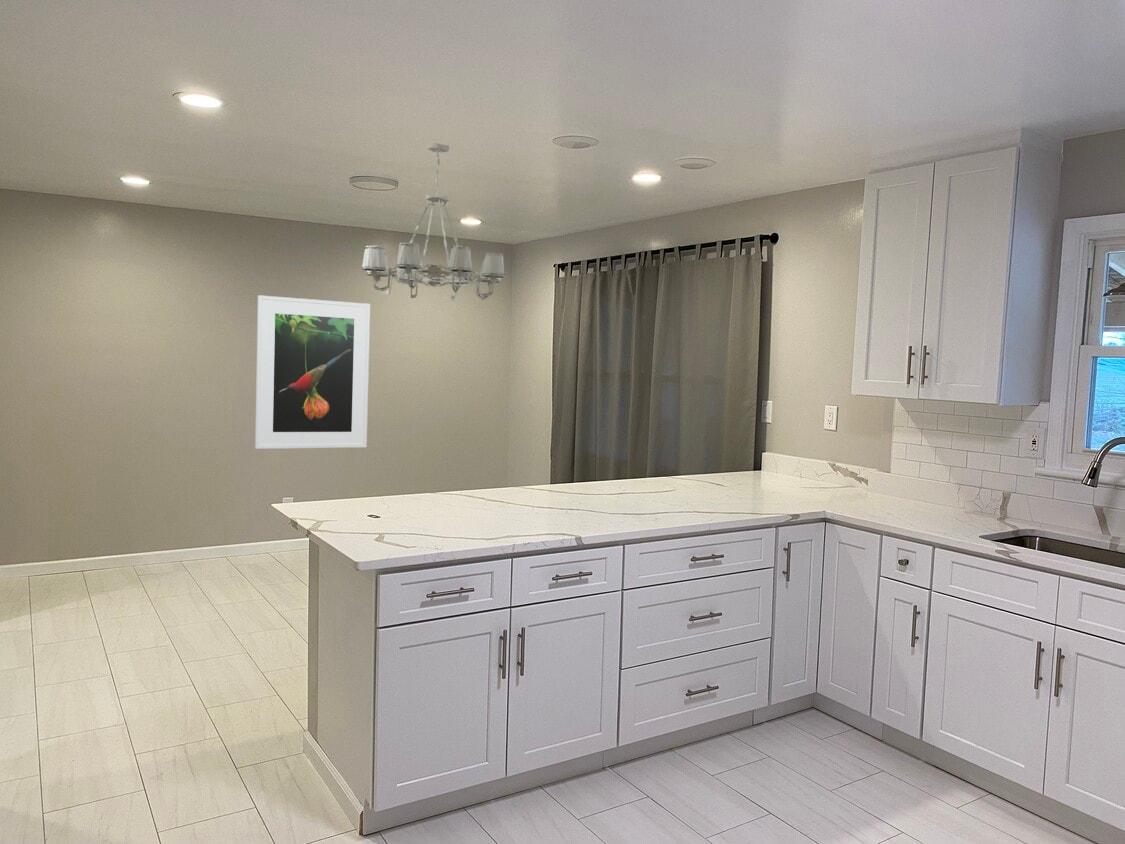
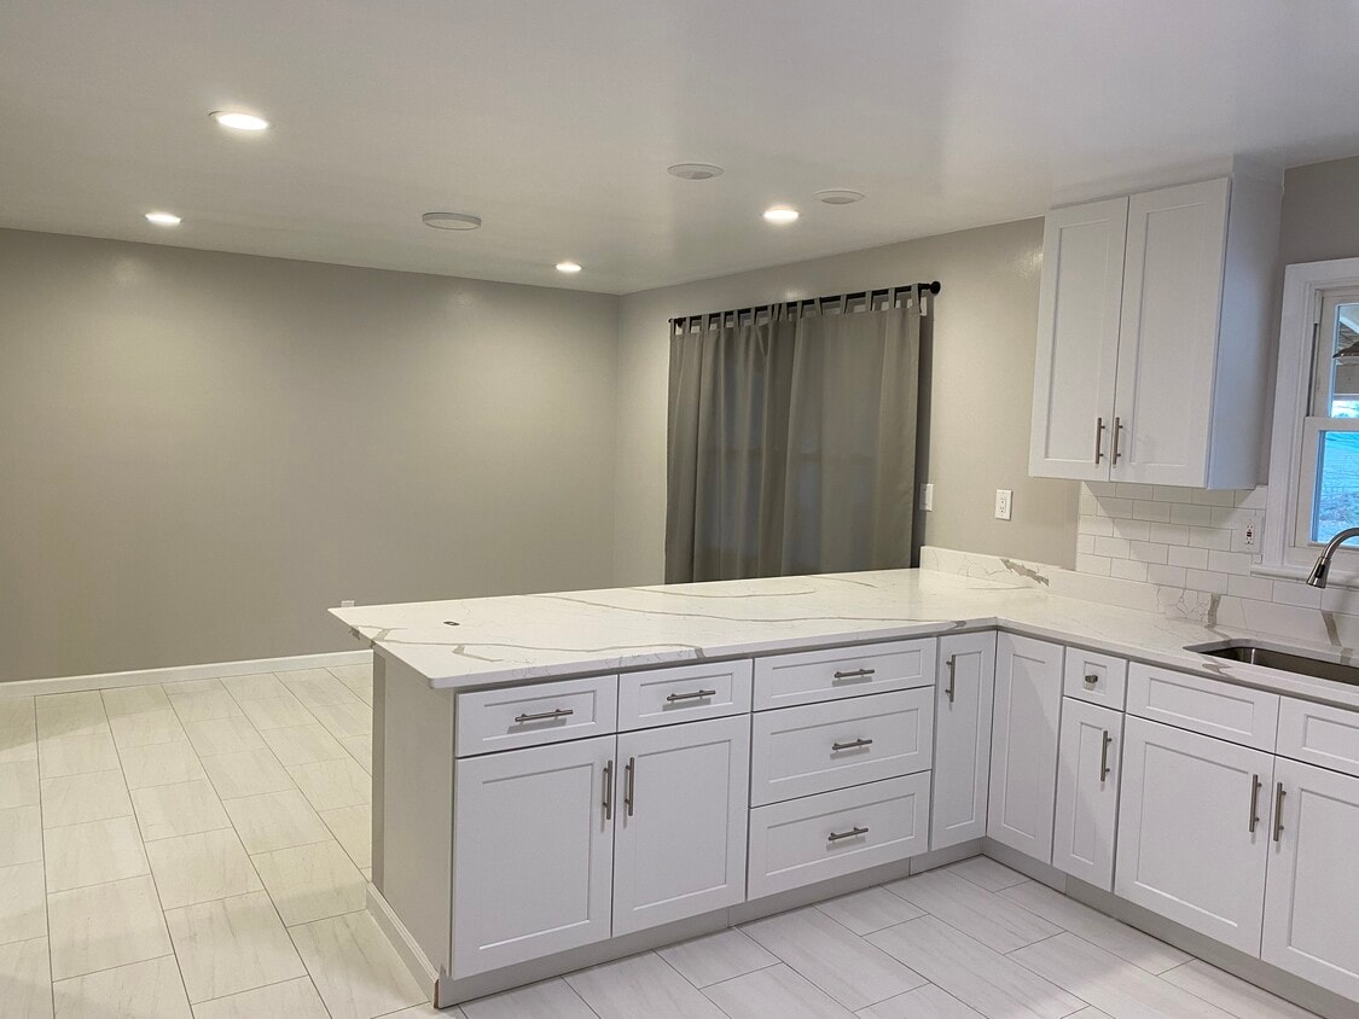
- chandelier (431, 219)
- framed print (314, 374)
